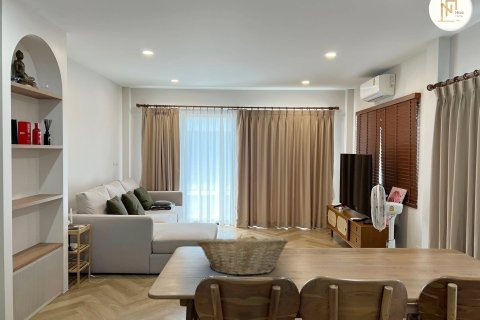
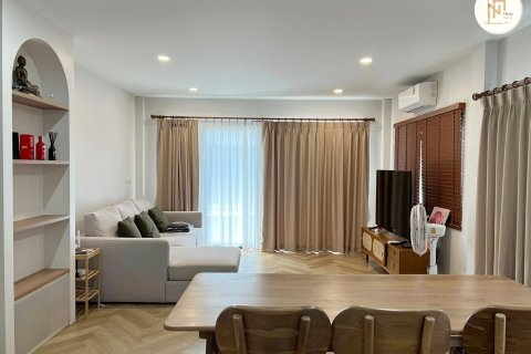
- fruit basket (242, 249)
